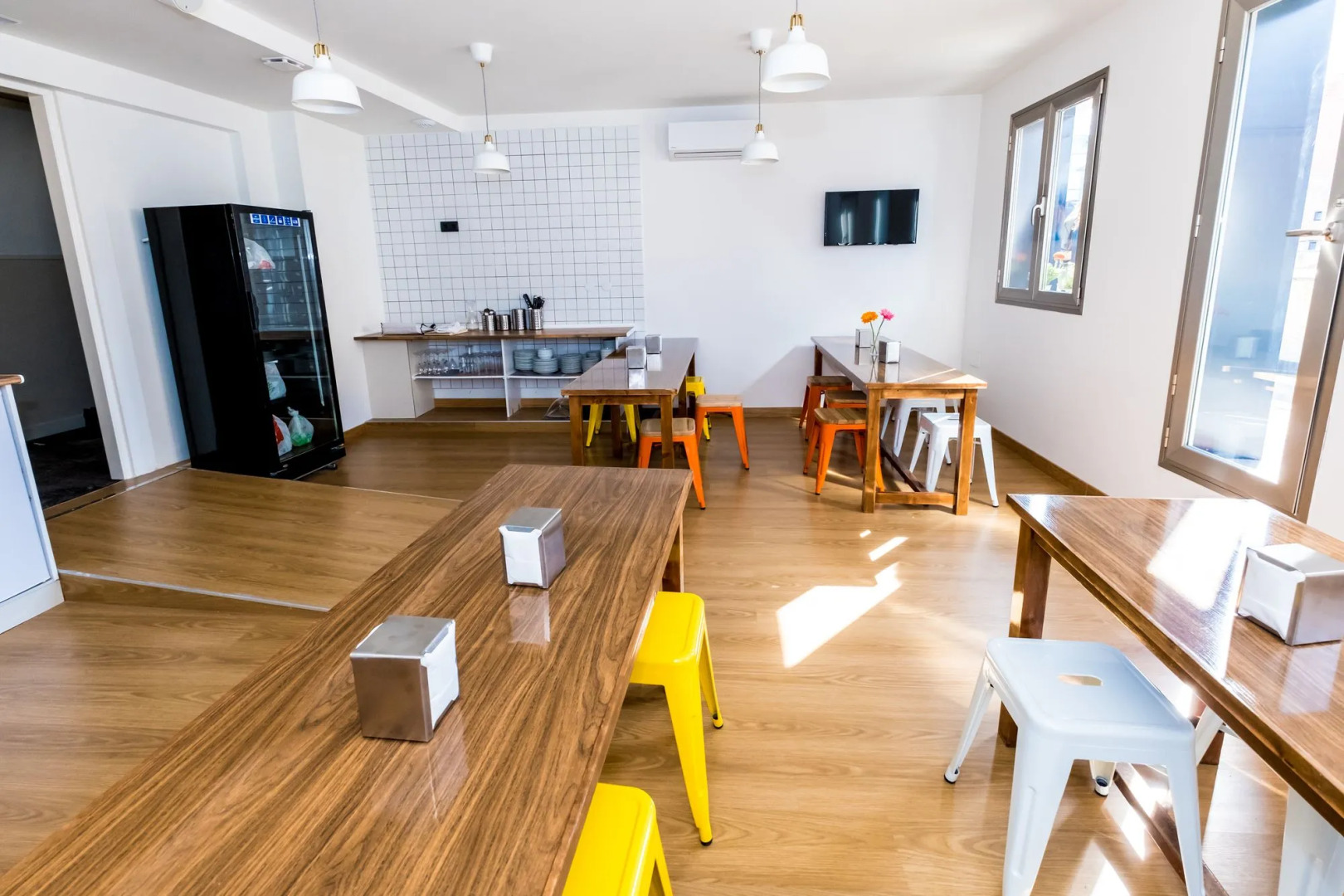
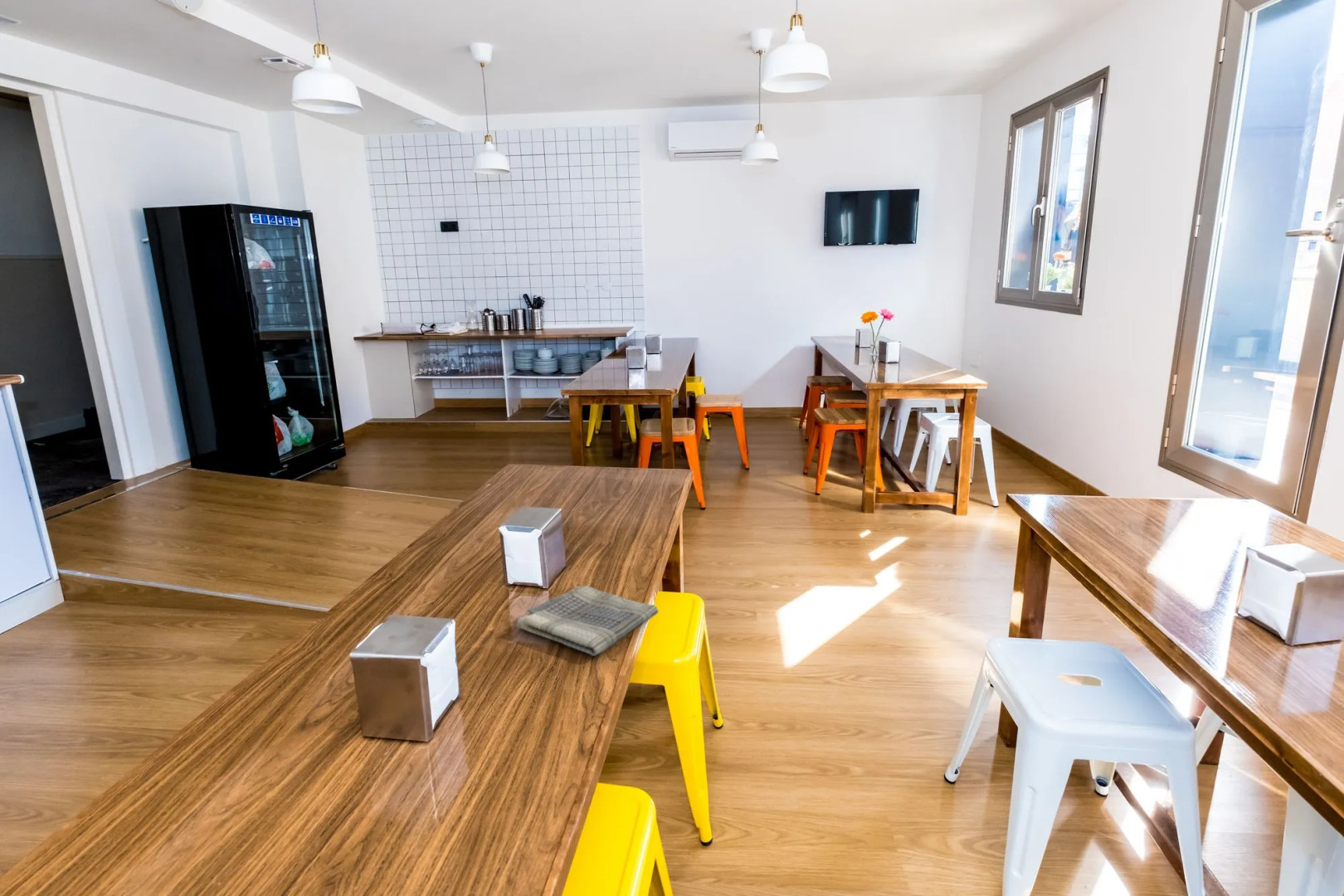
+ dish towel (587, 614)
